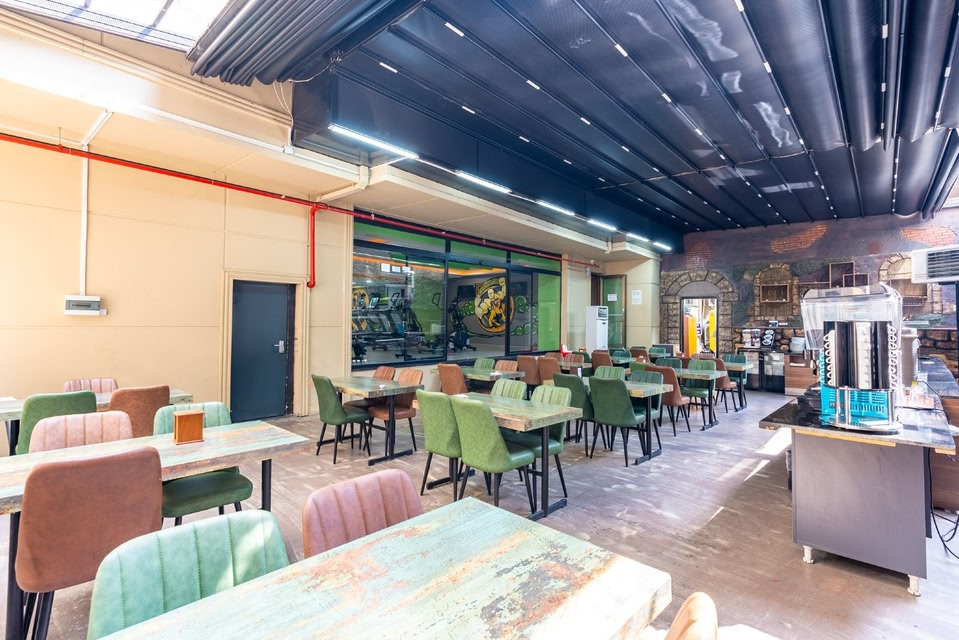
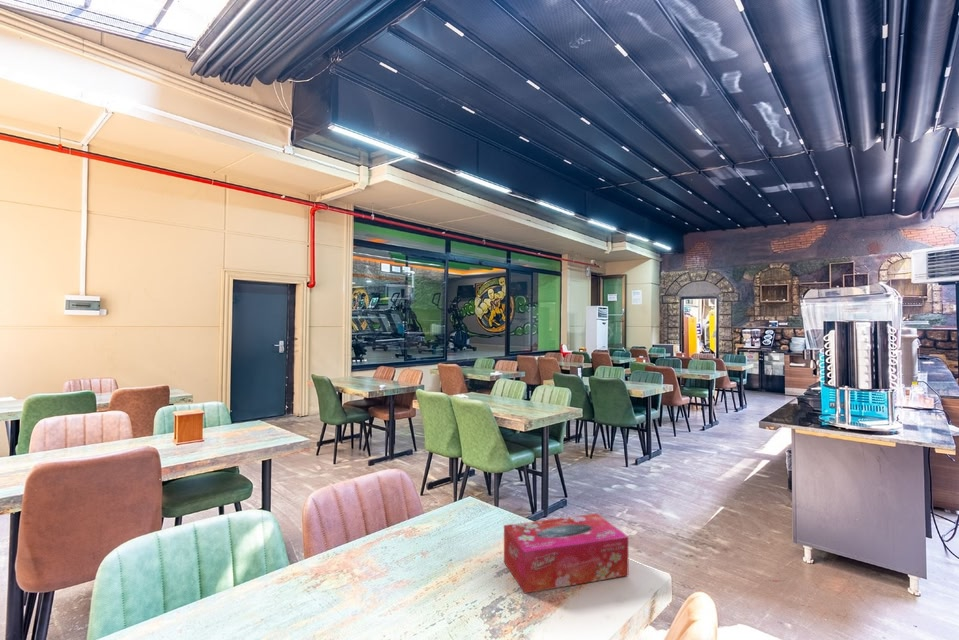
+ tissue box (564, 549)
